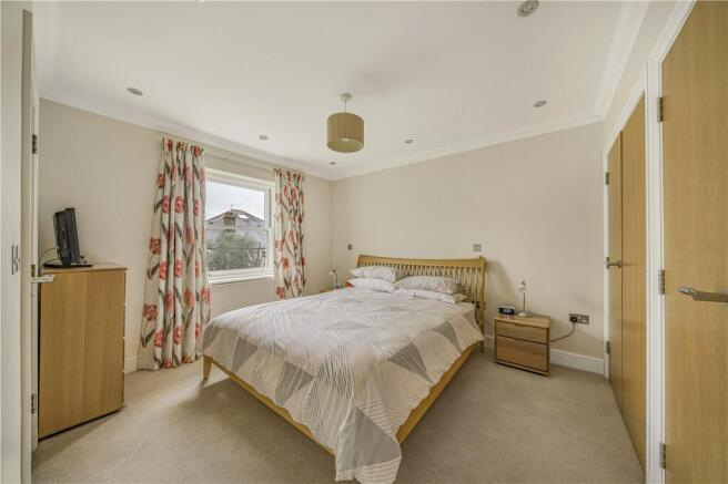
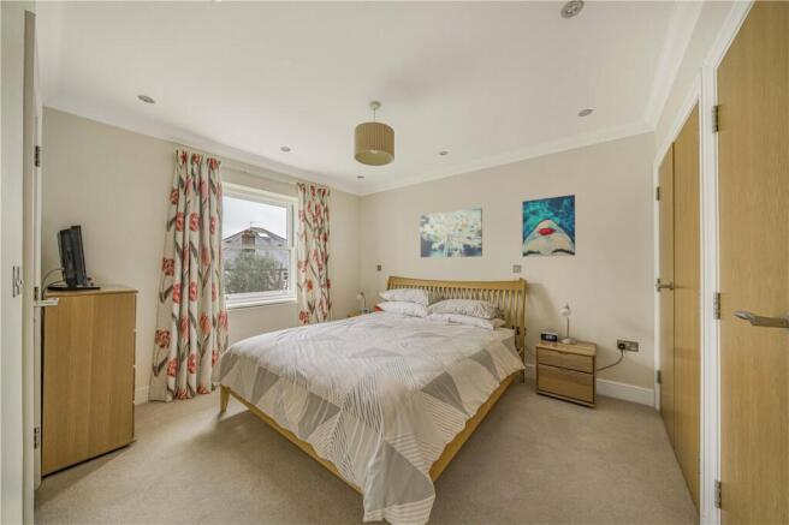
+ wall art (449, 234)
+ wall art (547, 227)
